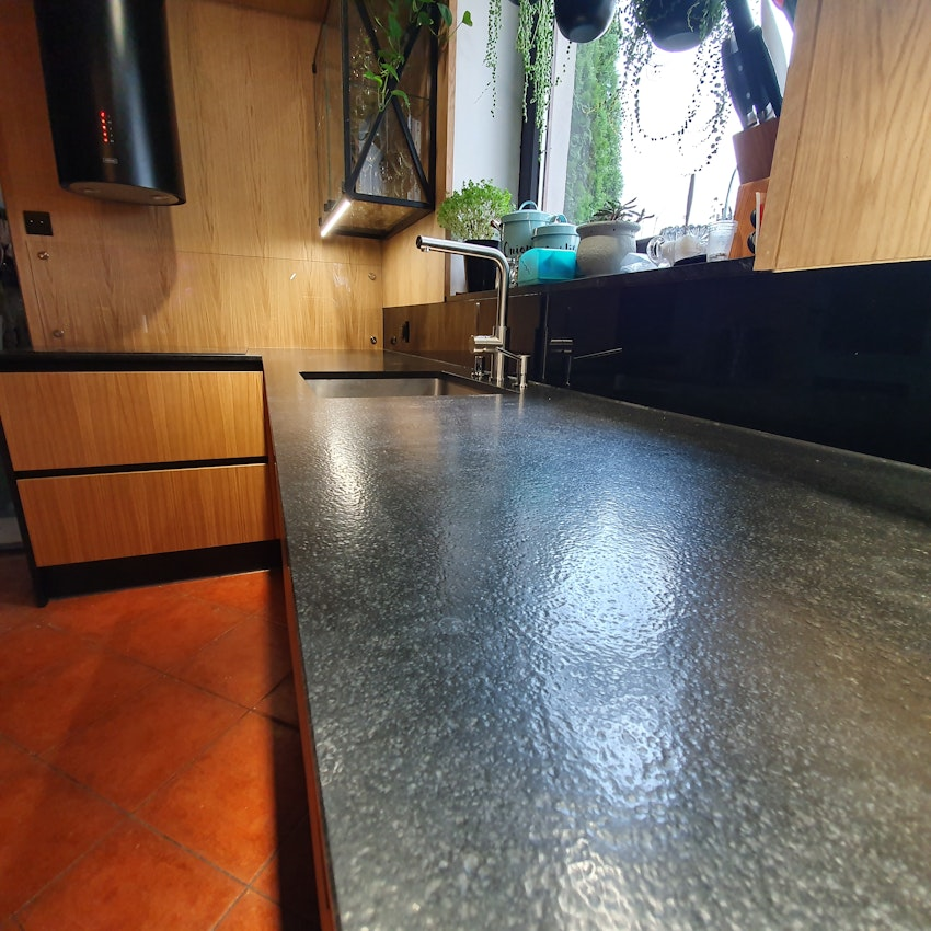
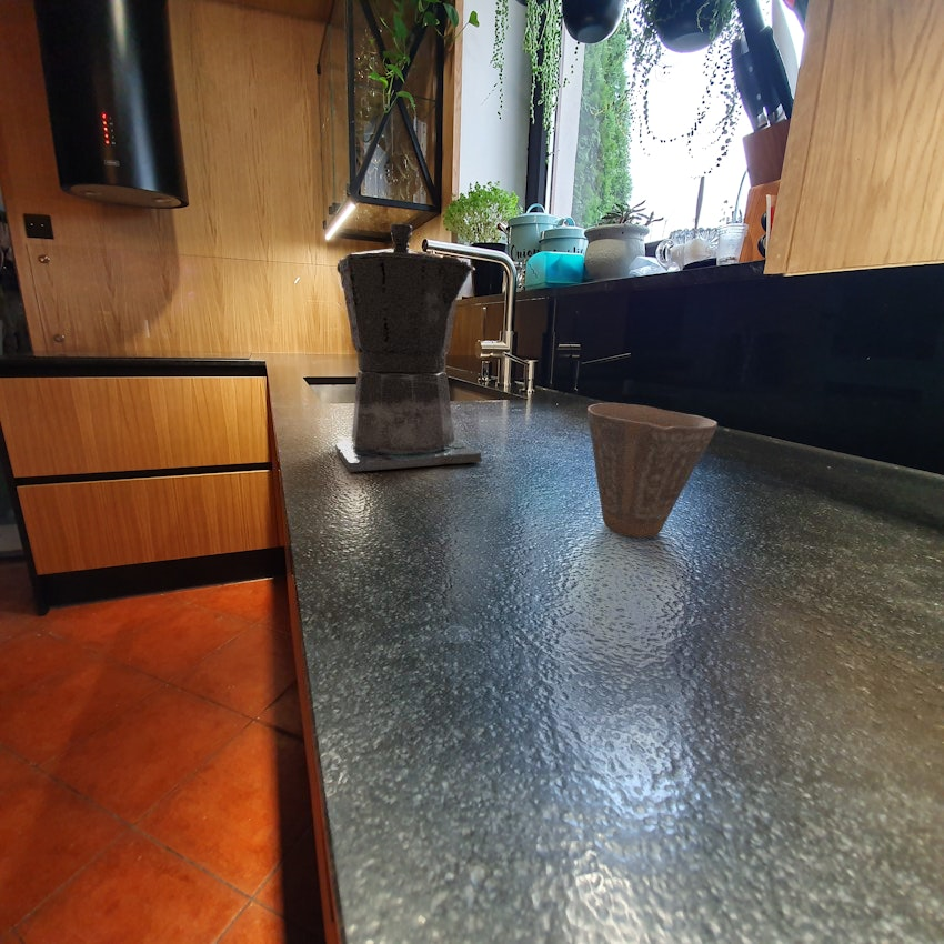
+ coffee maker (400, 344)
+ cup (643, 471)
